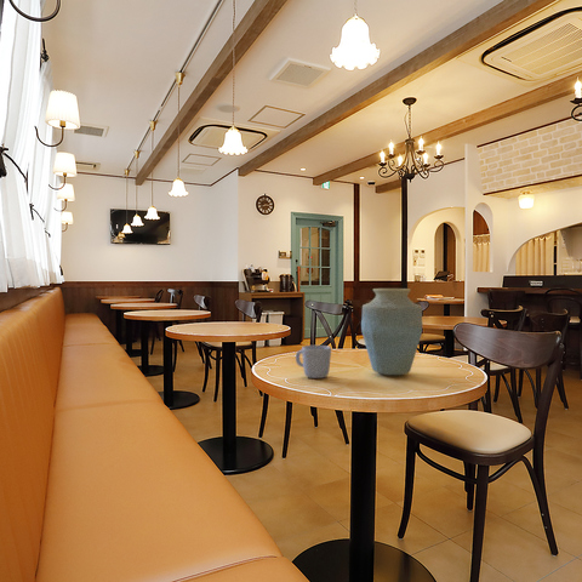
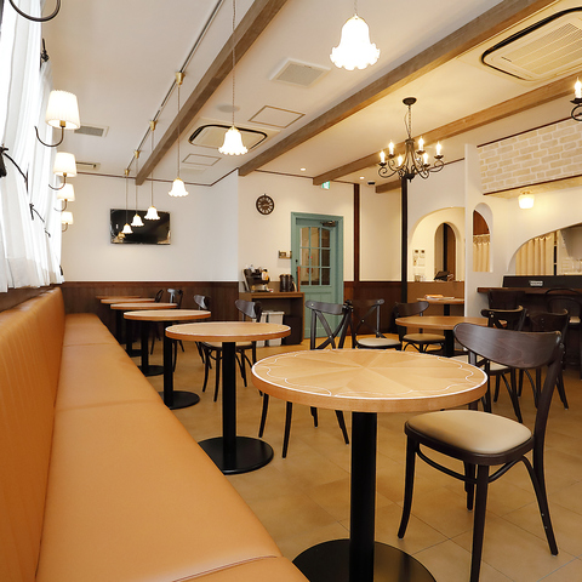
- mug (312, 361)
- vase (390, 331)
